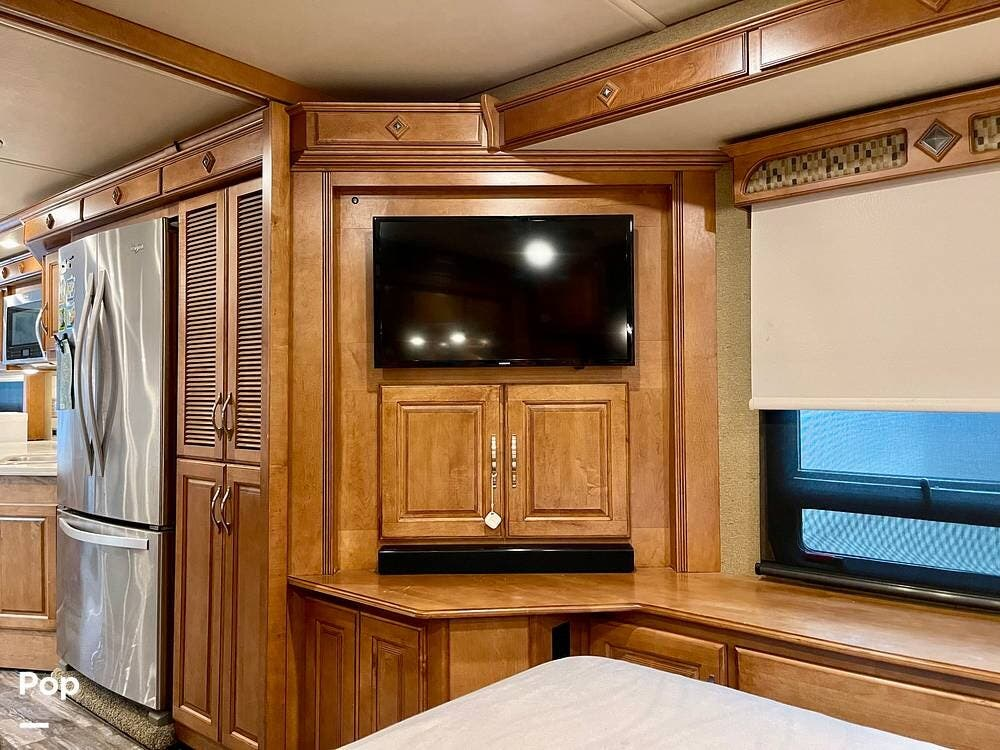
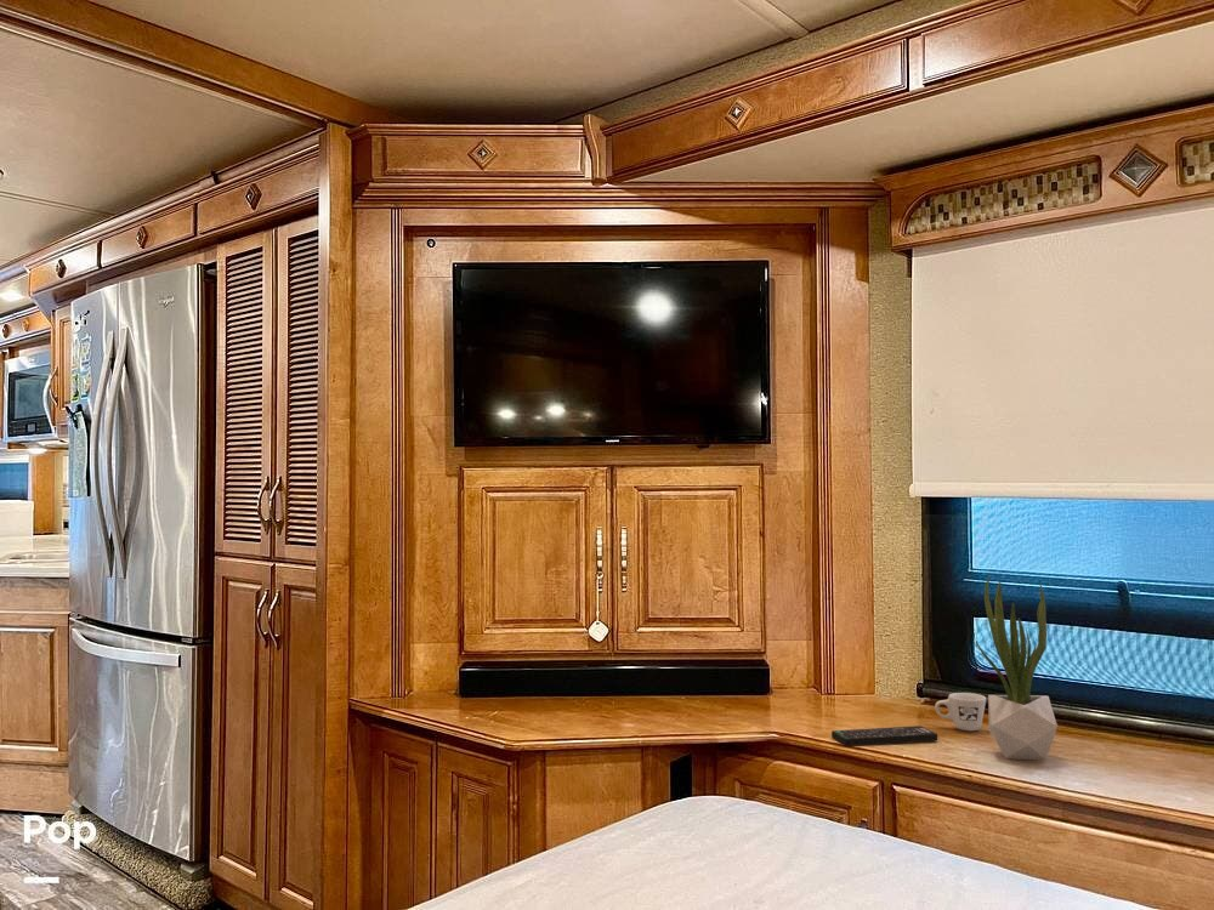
+ remote control (884, 735)
+ potted plant (1015, 667)
+ mug (960, 712)
